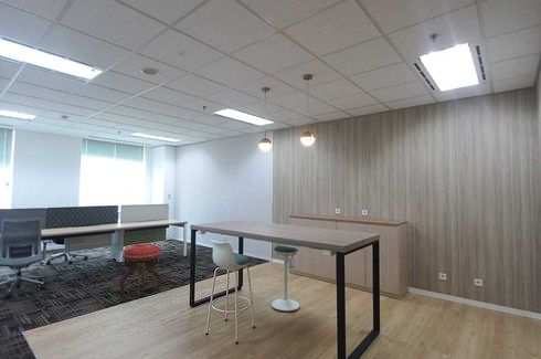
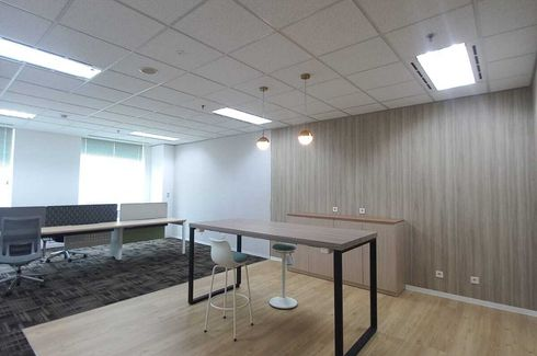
- stool (141, 268)
